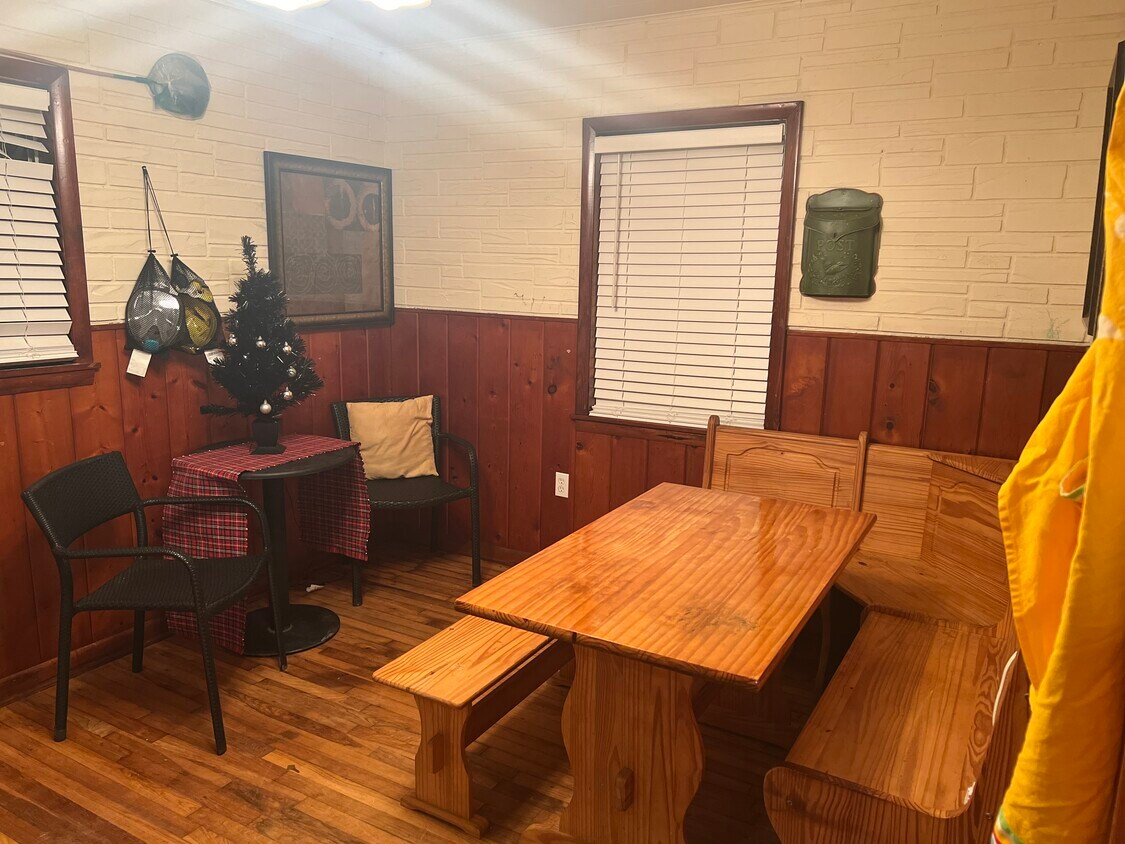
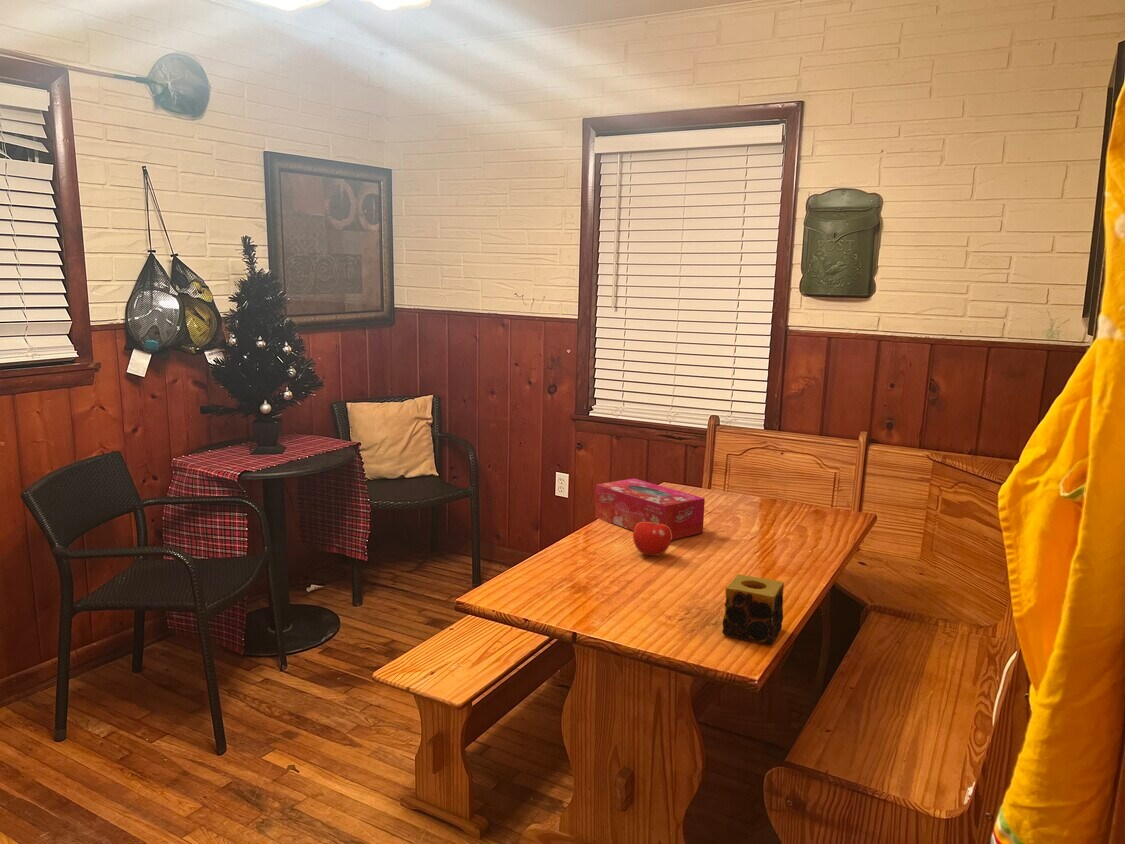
+ fruit (652, 535)
+ candle (754, 608)
+ tissue box (648, 508)
